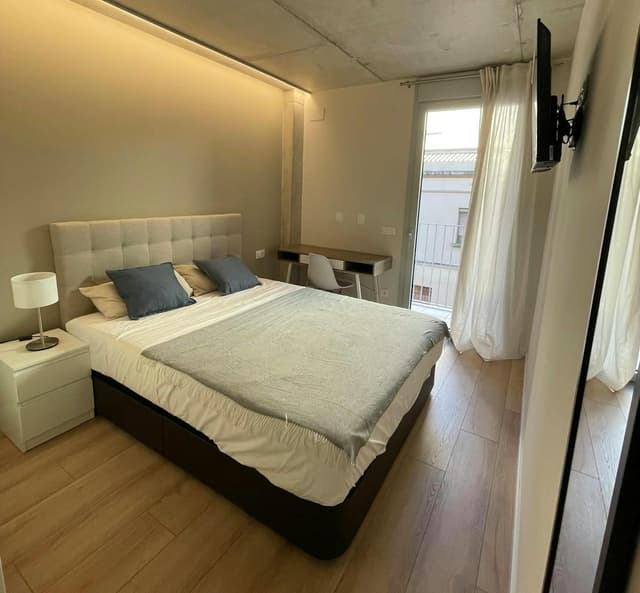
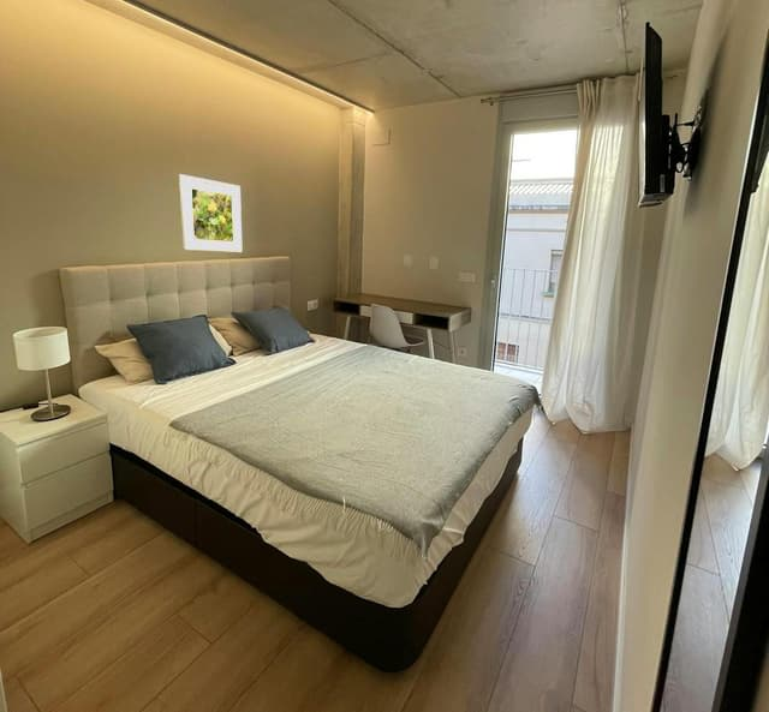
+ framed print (213, 216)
